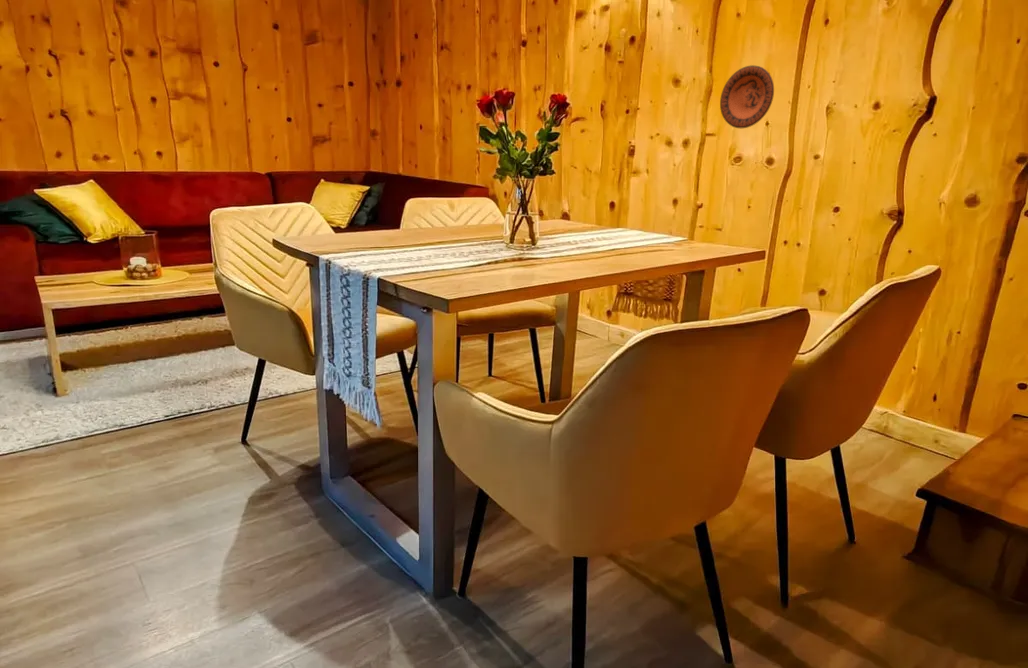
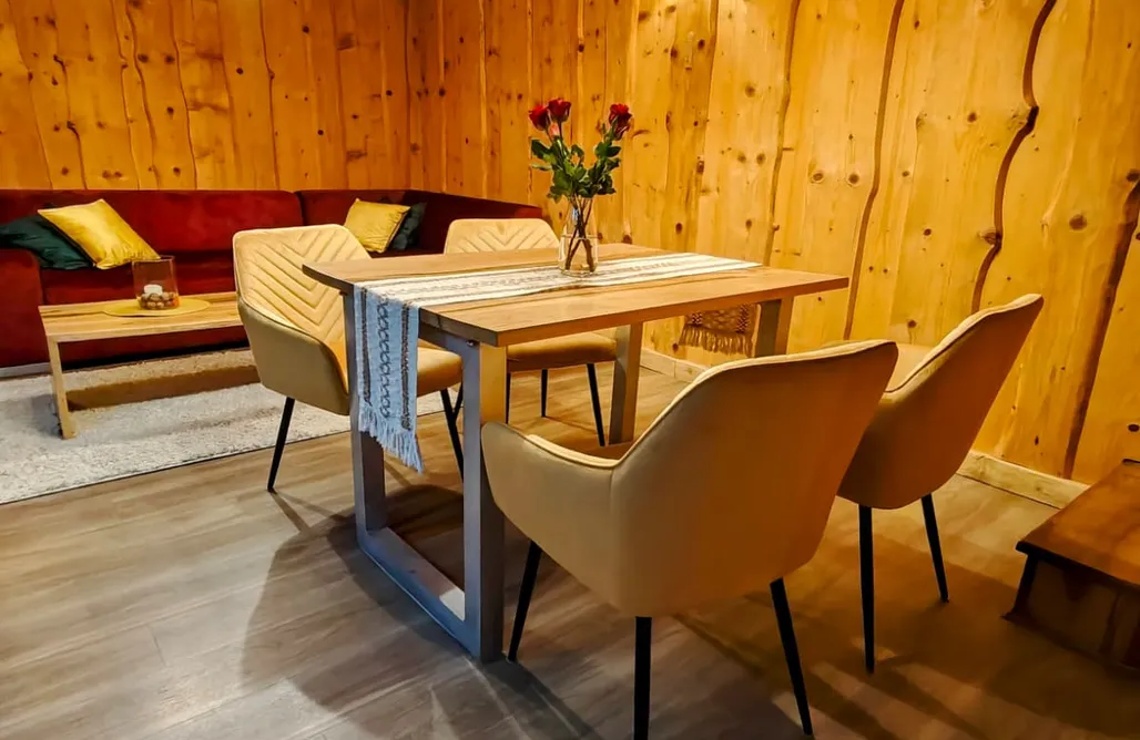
- decorative plate (746, 97)
